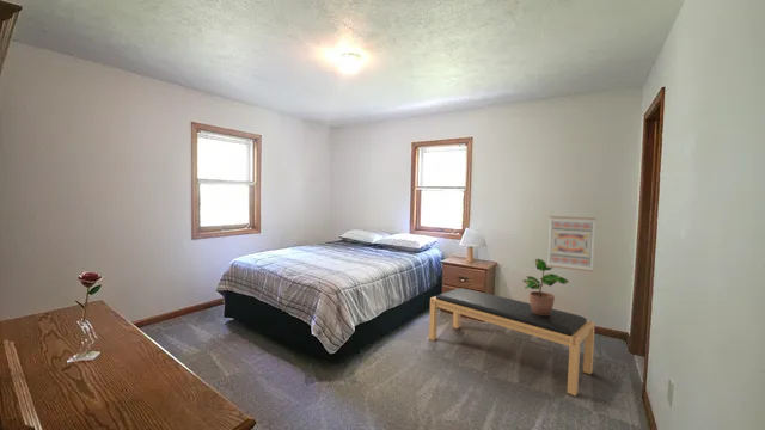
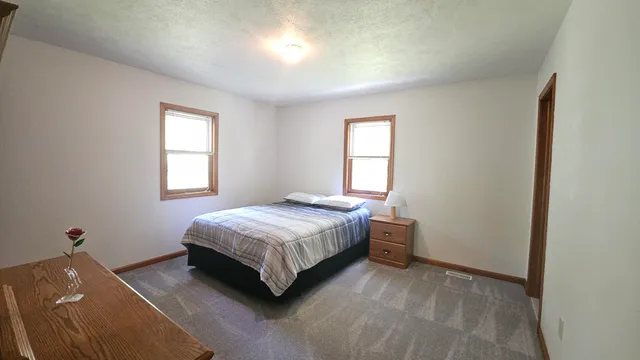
- wall art (570, 242)
- potted plant (541, 285)
- bench (503, 326)
